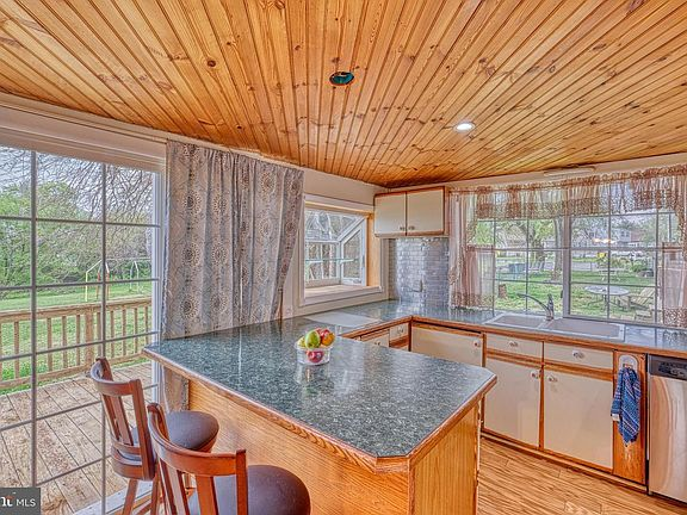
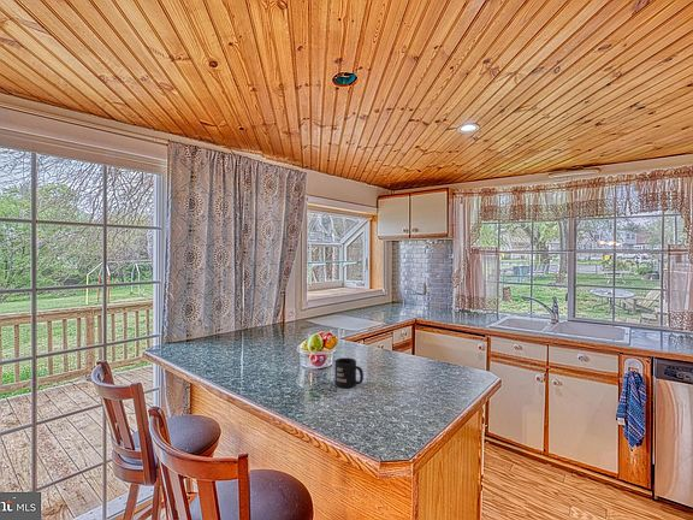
+ mug (349, 373)
